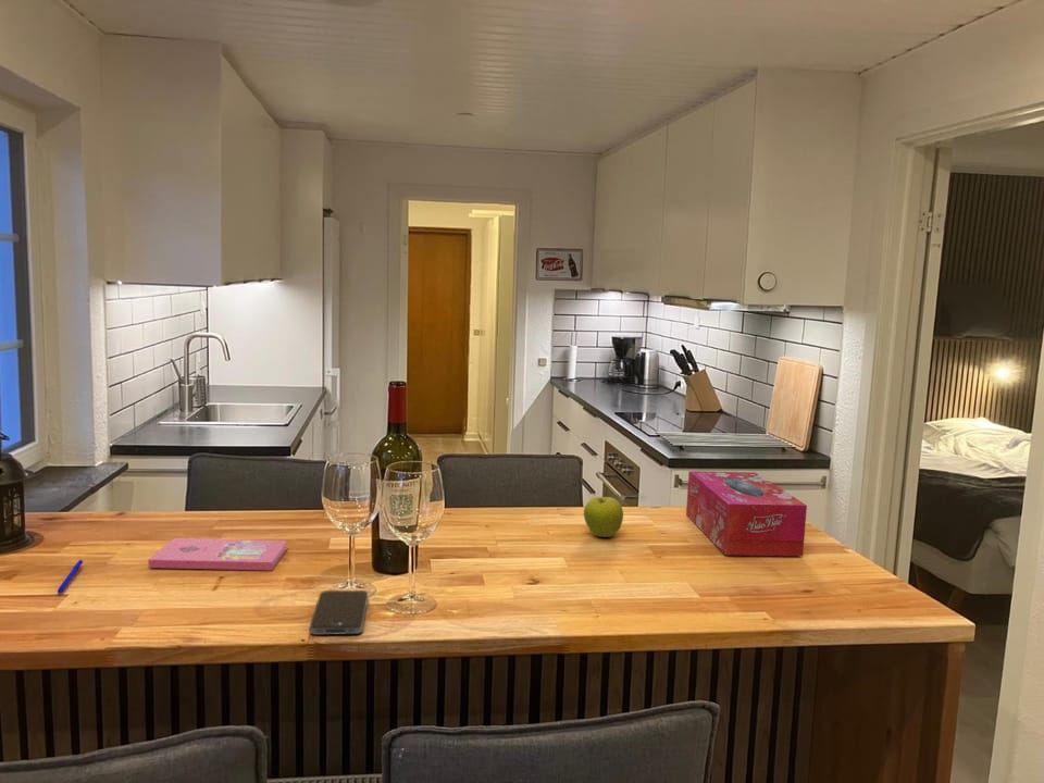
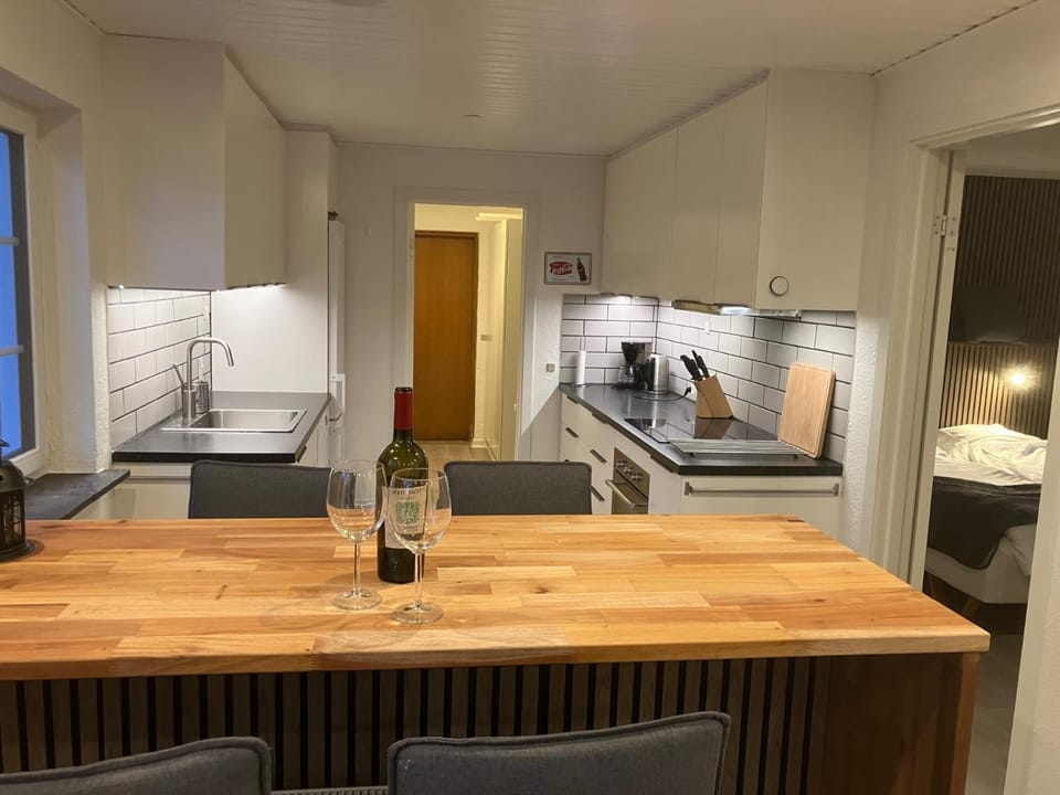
- smartphone (339, 611)
- fruit (602, 515)
- notebook (221, 554)
- tissue box (742, 510)
- pen (70, 576)
